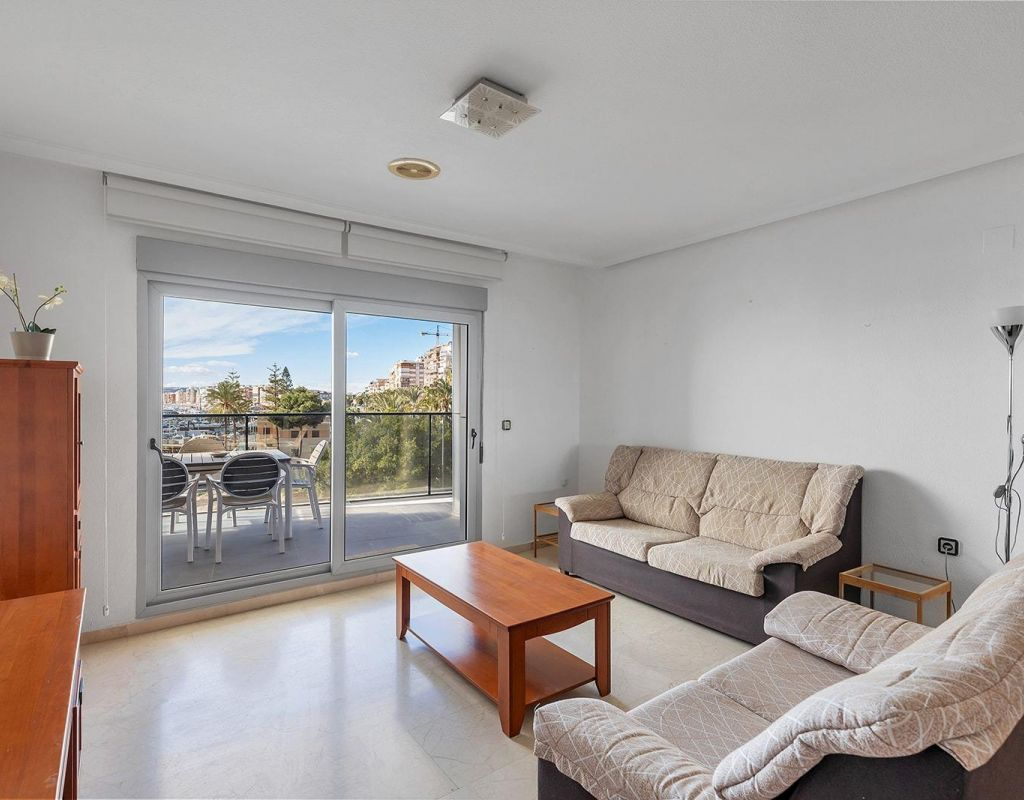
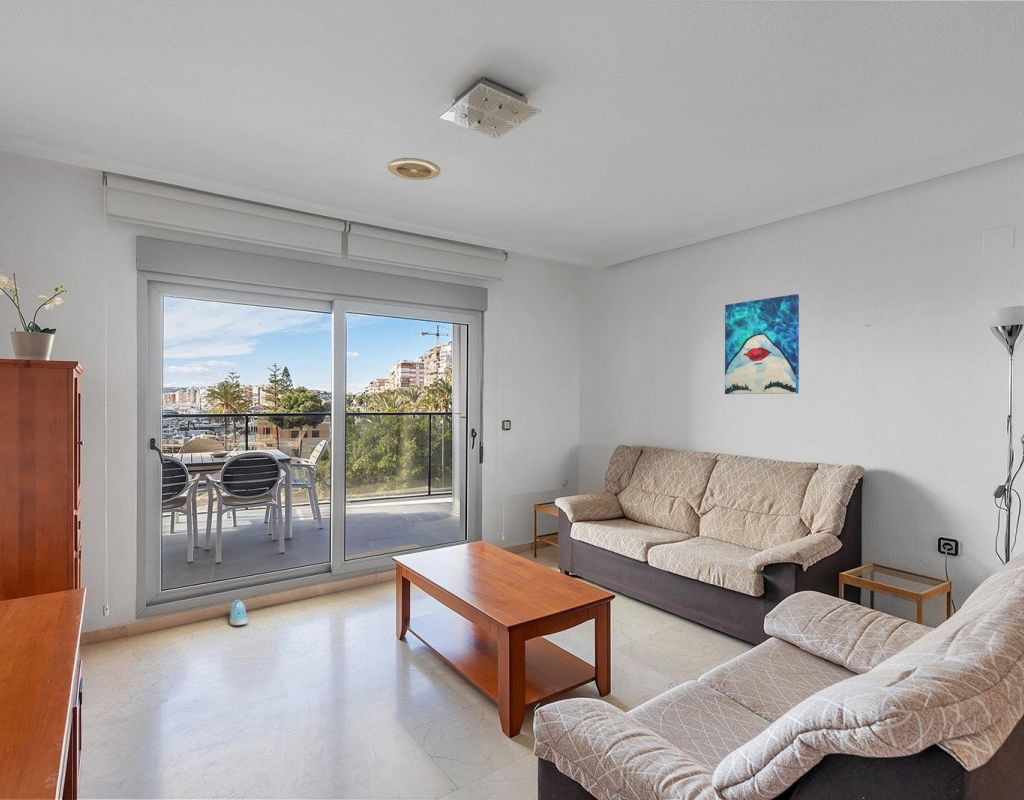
+ wall art (759, 346)
+ sneaker (237, 611)
